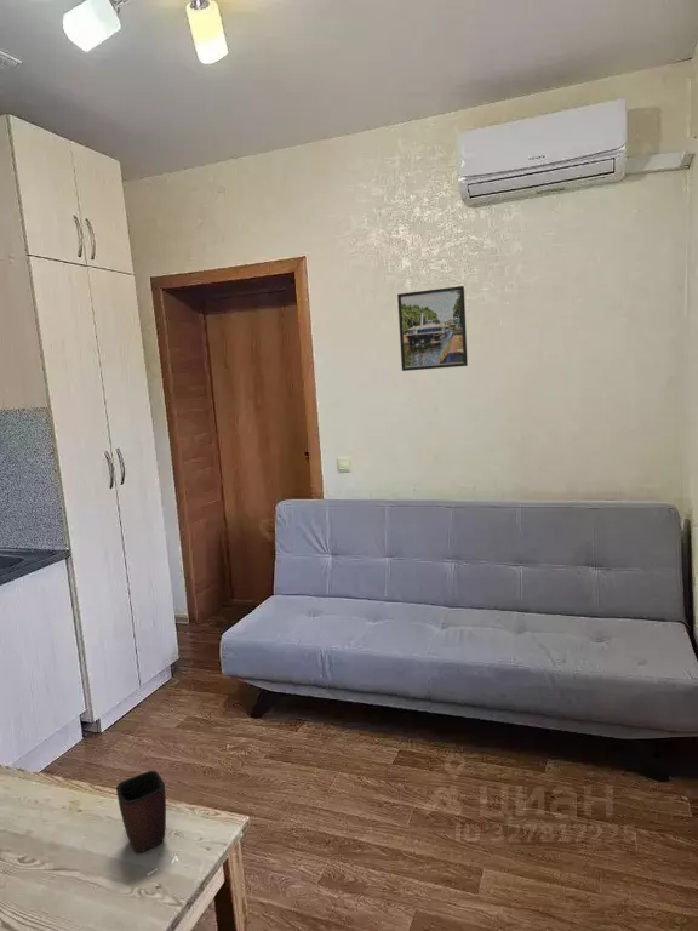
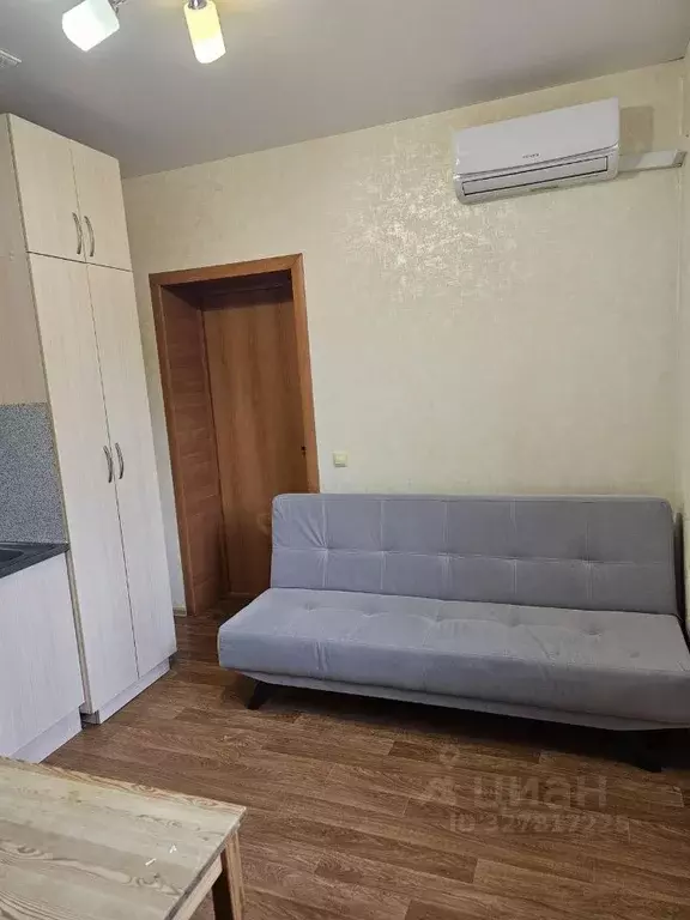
- mug (138, 810)
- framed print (431, 329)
